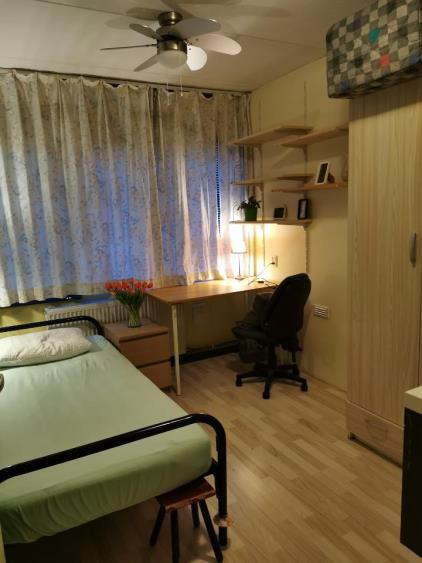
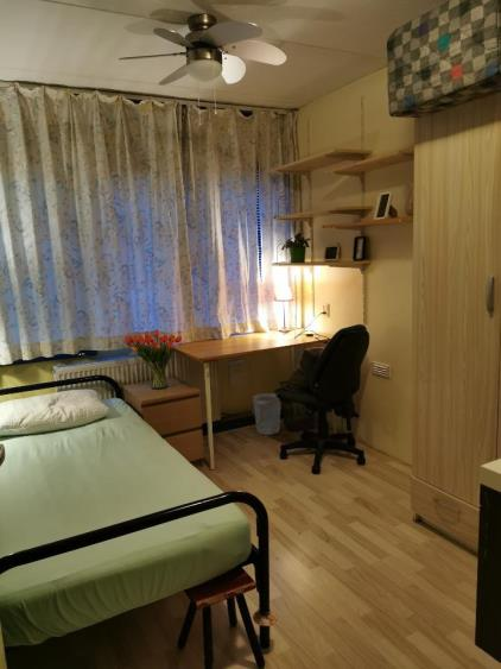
+ wastebasket (267, 414)
